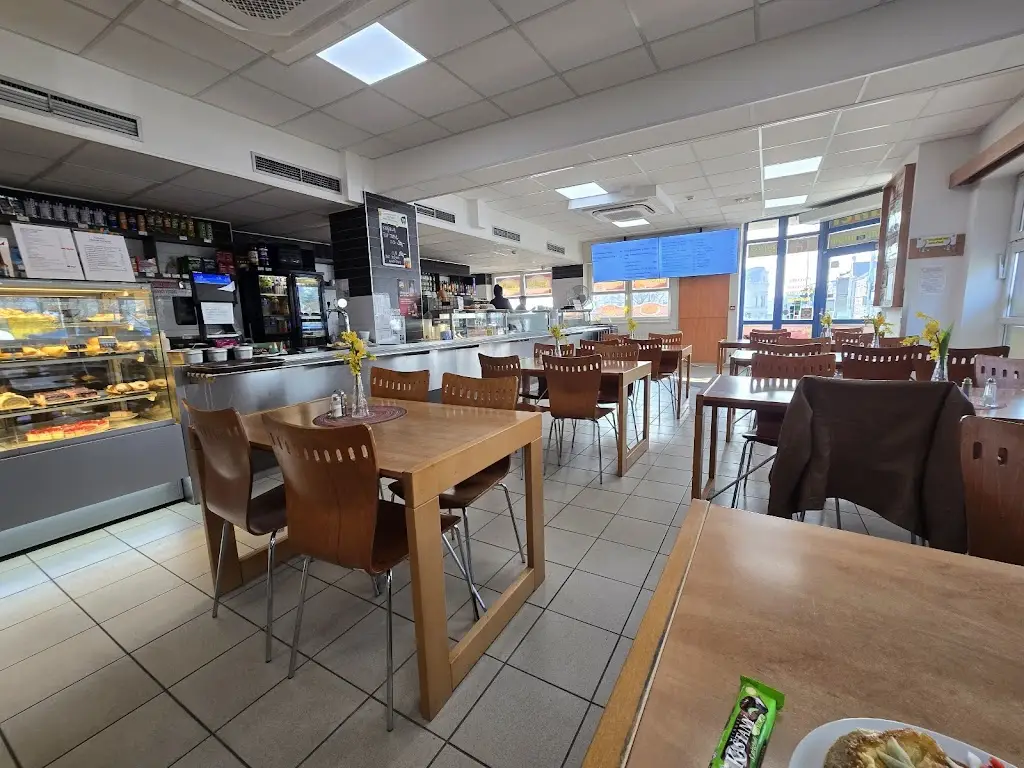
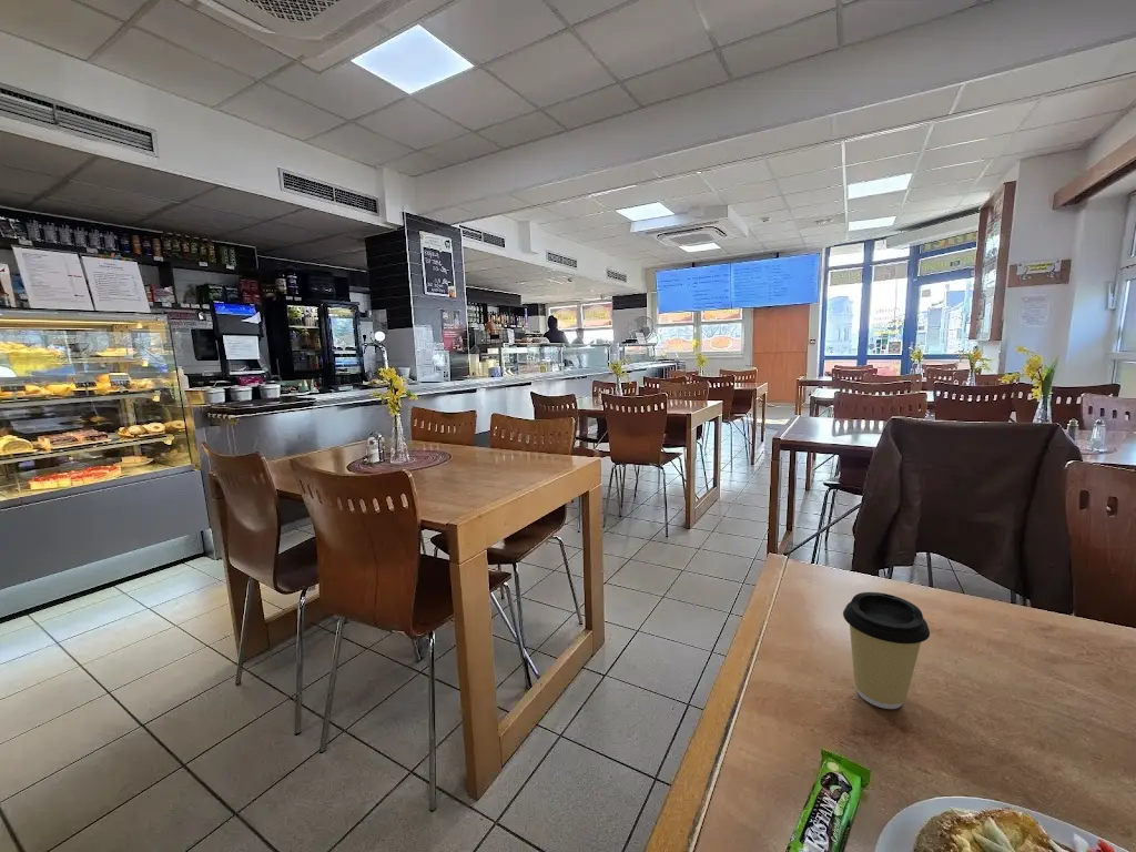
+ coffee cup (882, 651)
